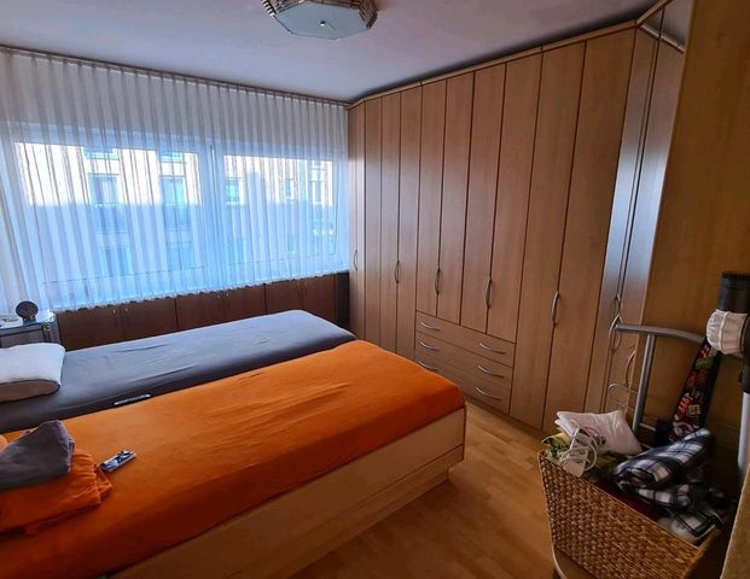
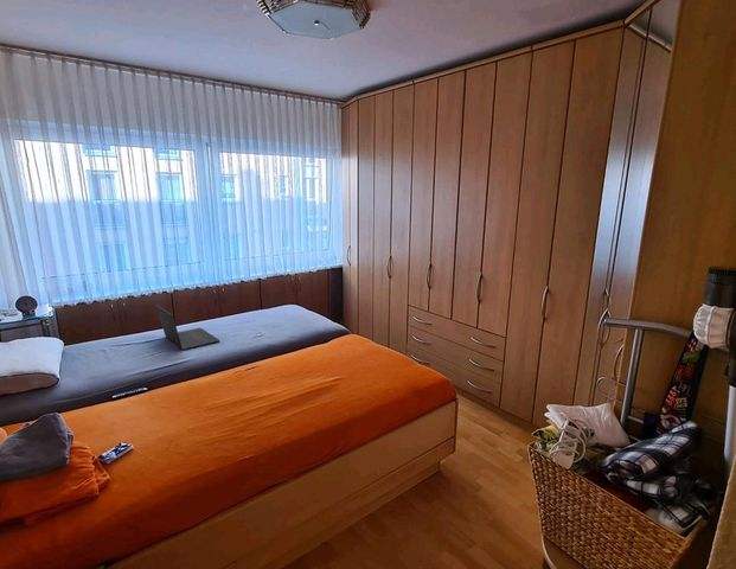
+ laptop (188, 330)
